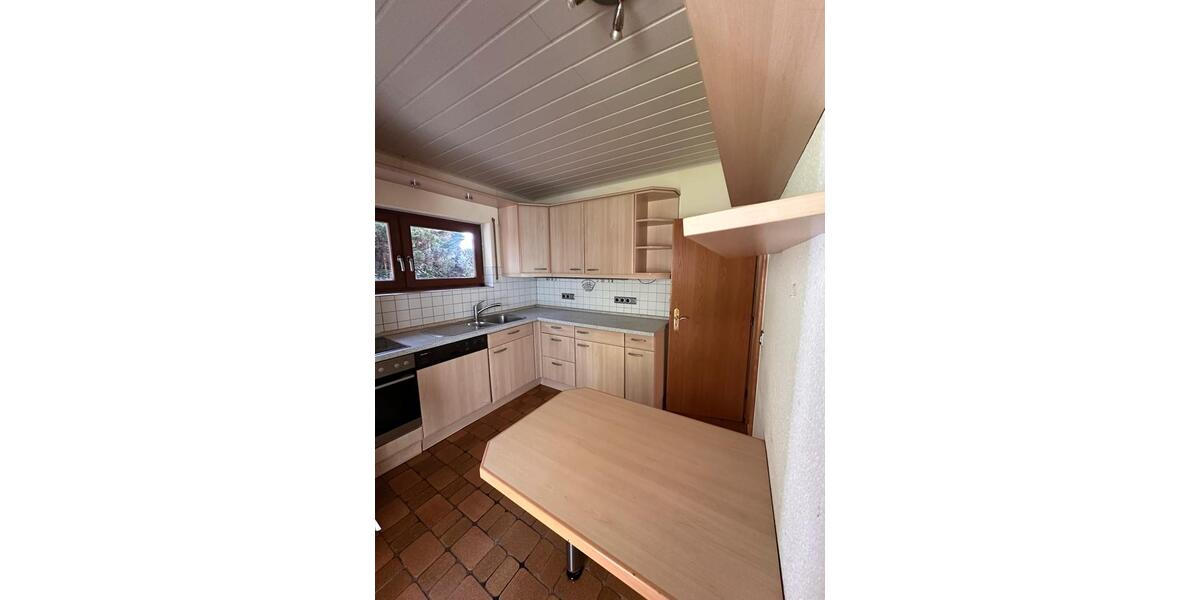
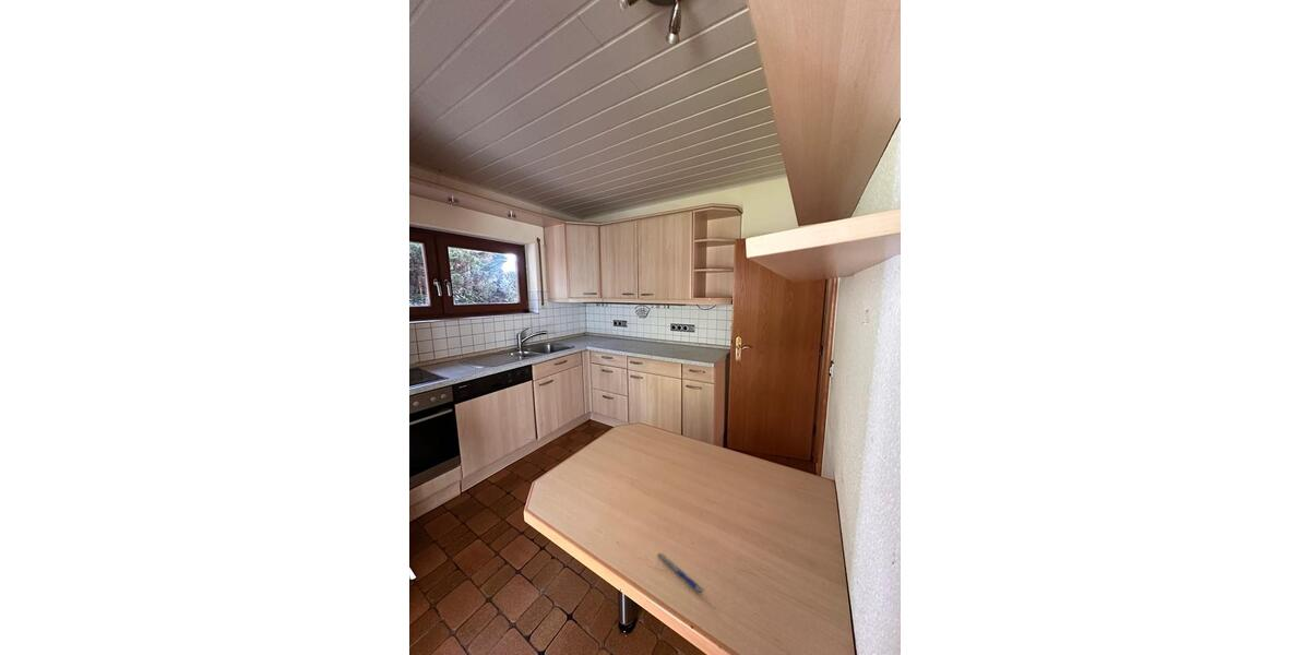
+ pen (678, 571)
